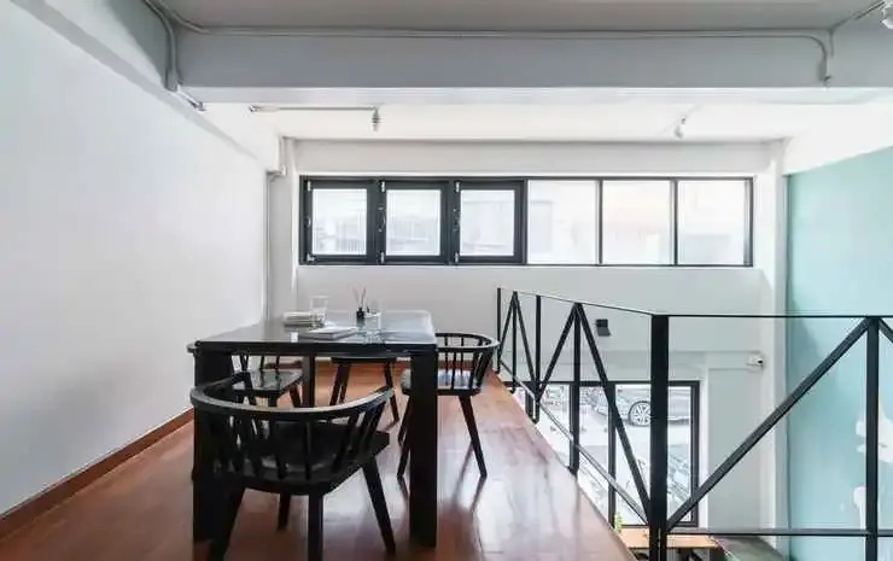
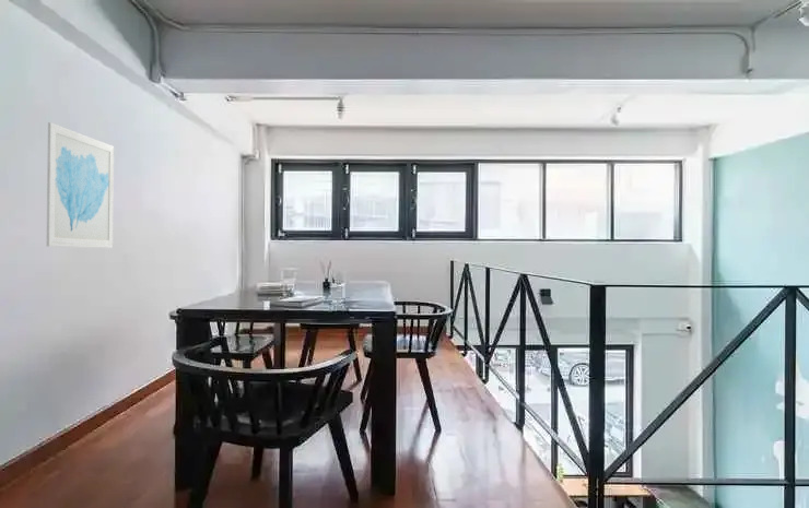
+ wall art (83, 191)
